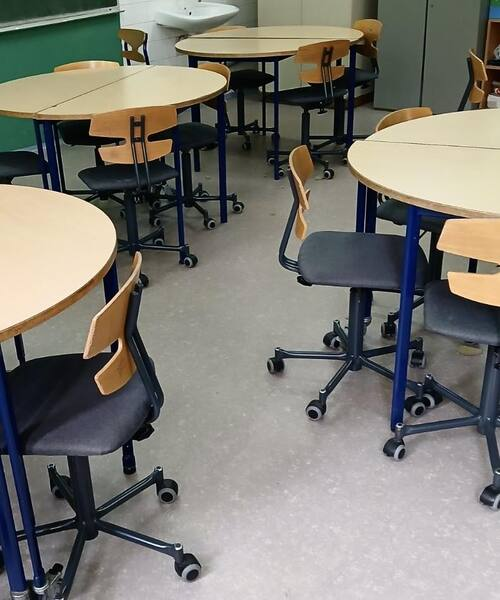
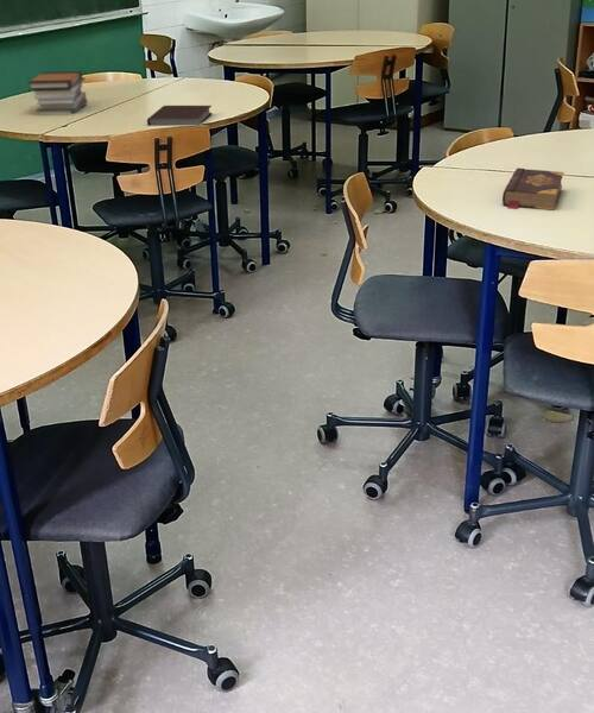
+ book (532, 189)
+ book stack (58, 93)
+ notebook (181, 115)
